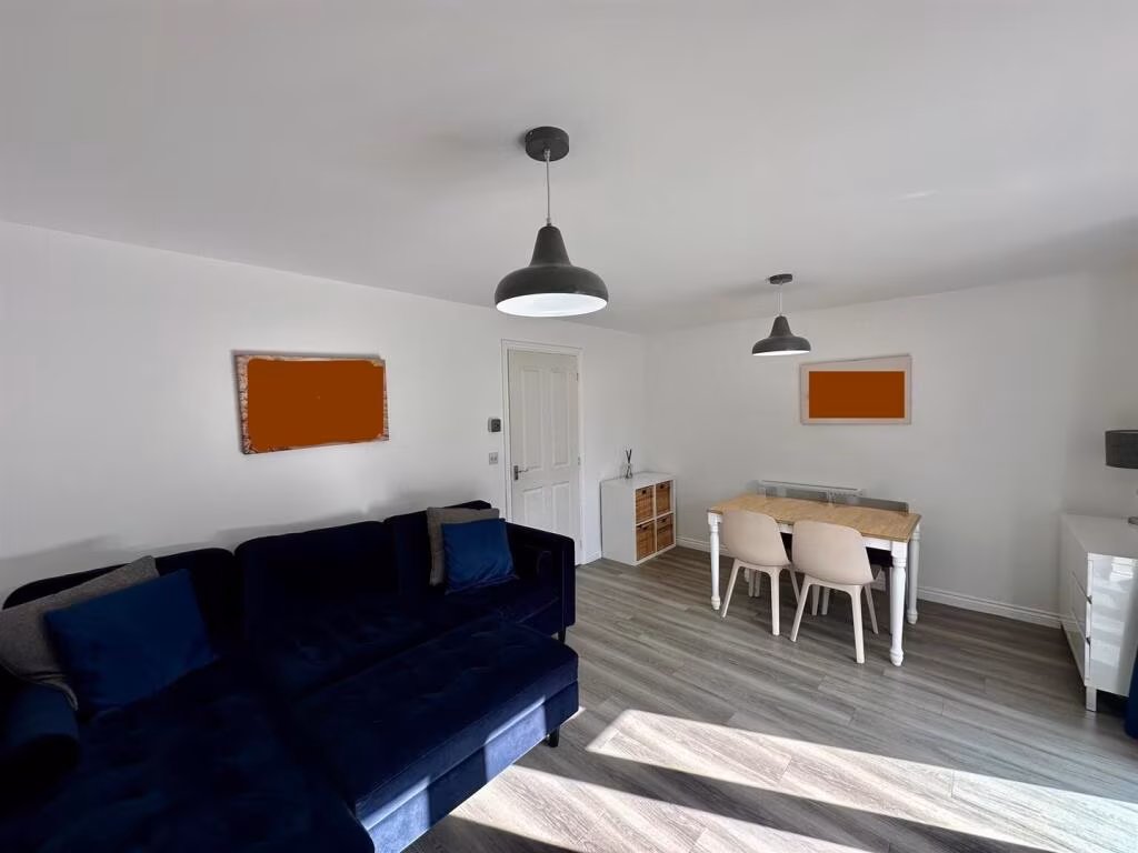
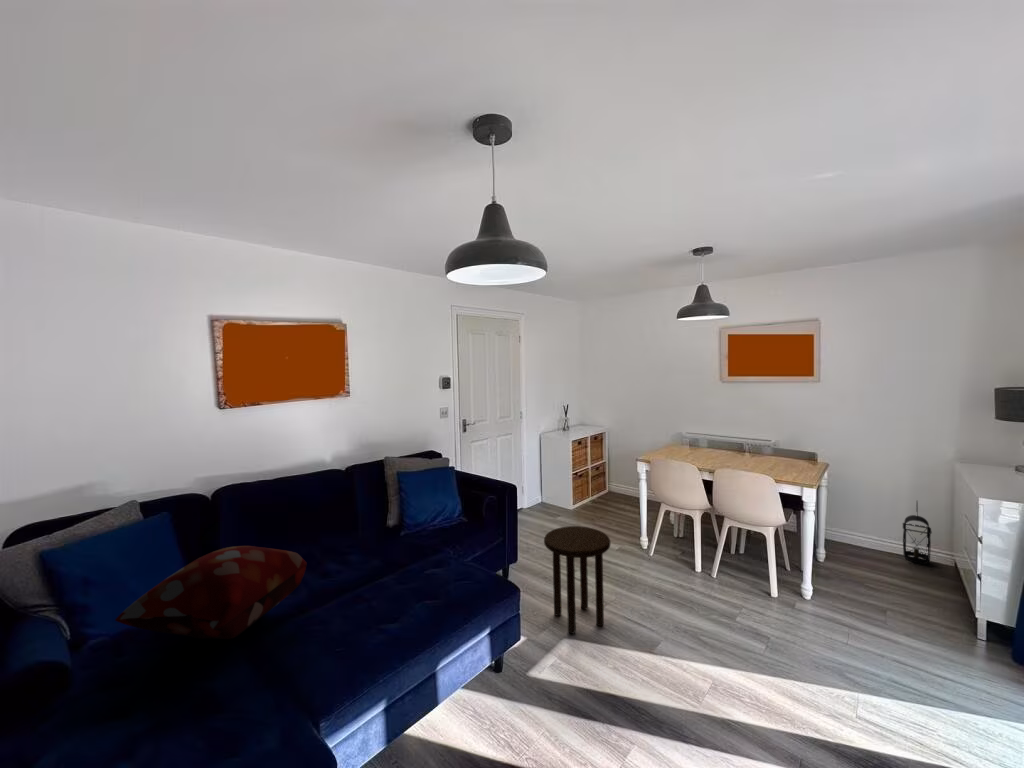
+ lantern (916, 531)
+ decorative pillow (224, 587)
+ side table (580, 578)
